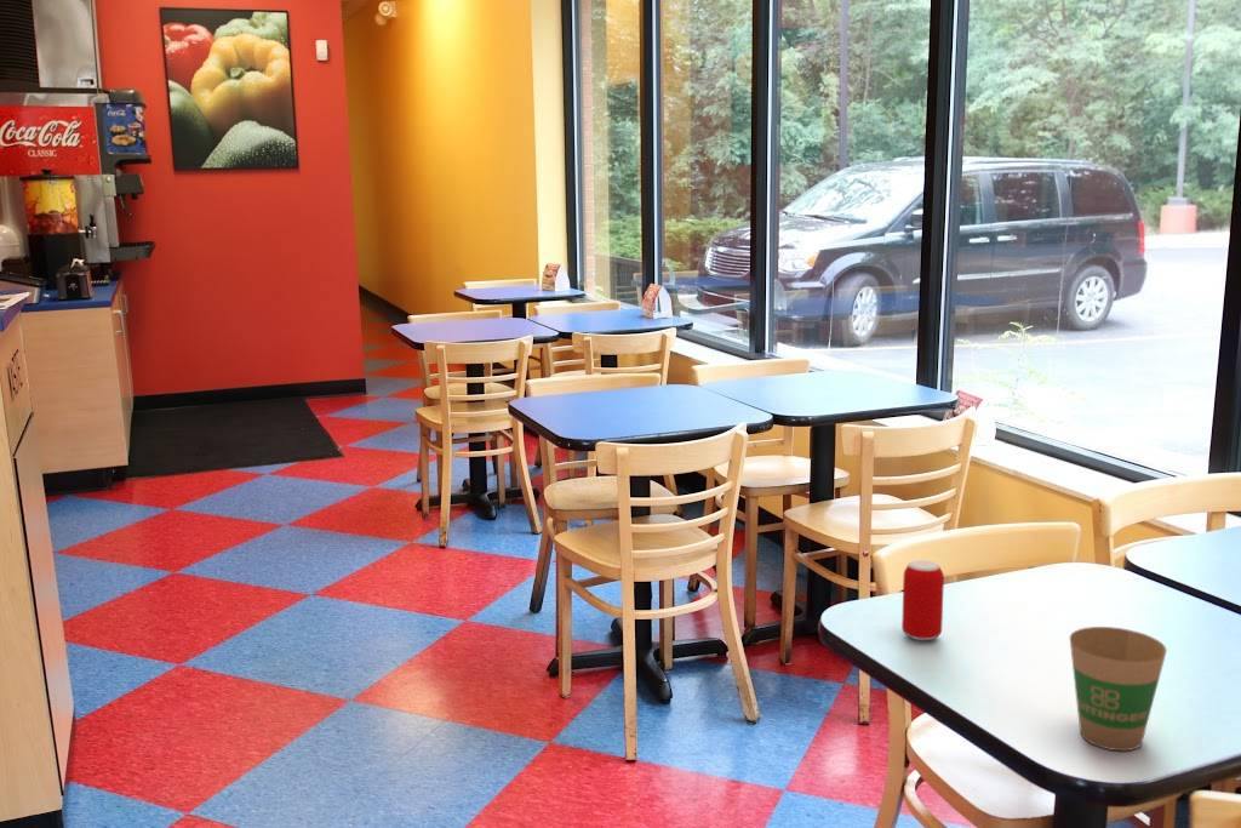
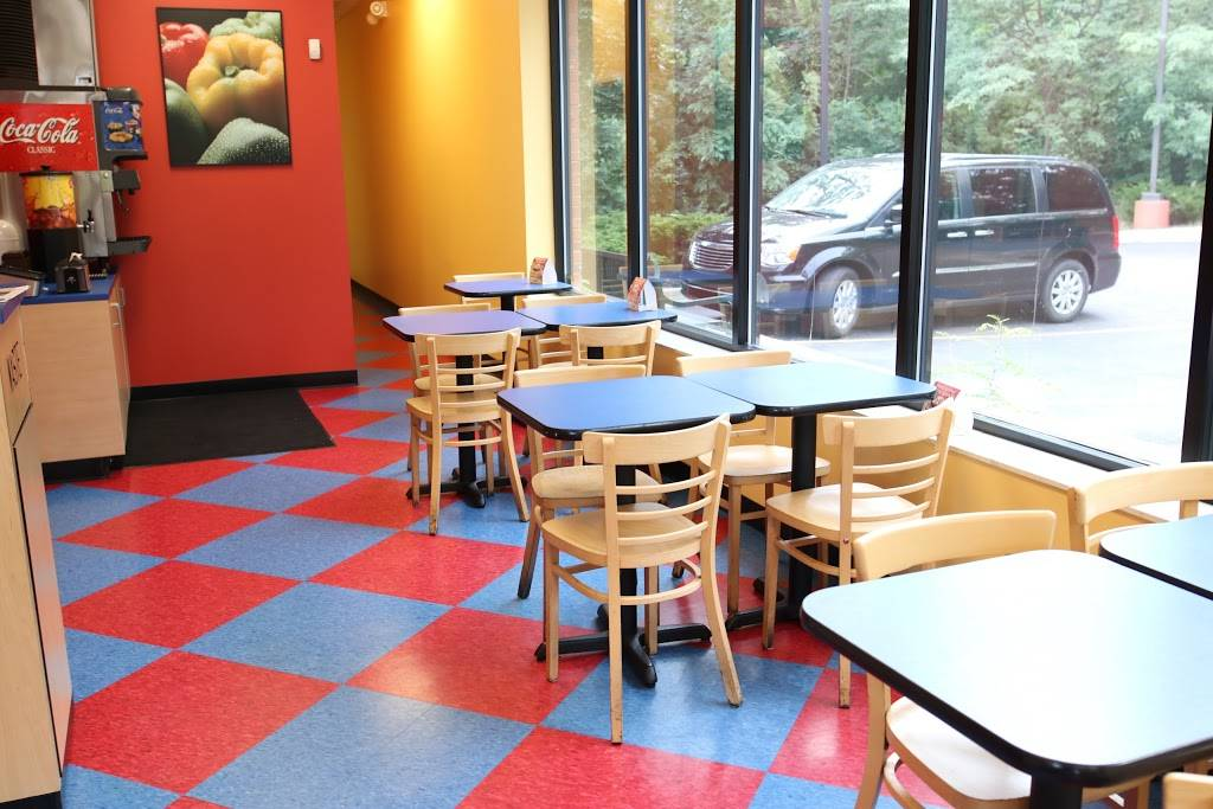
- beverage can (922, 600)
- paper cup (1114, 690)
